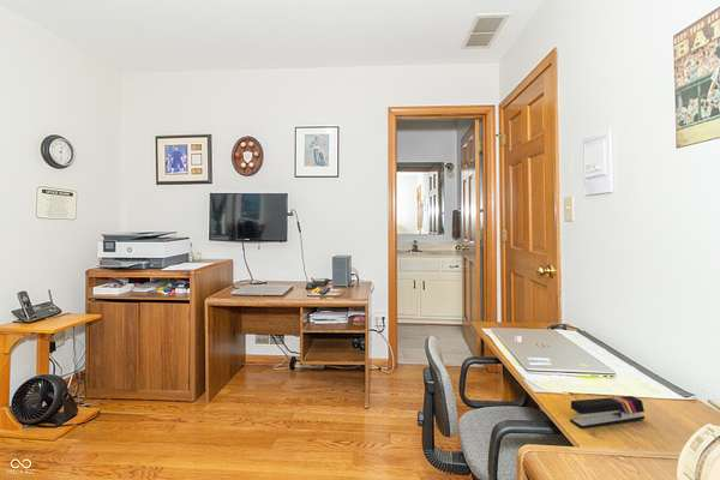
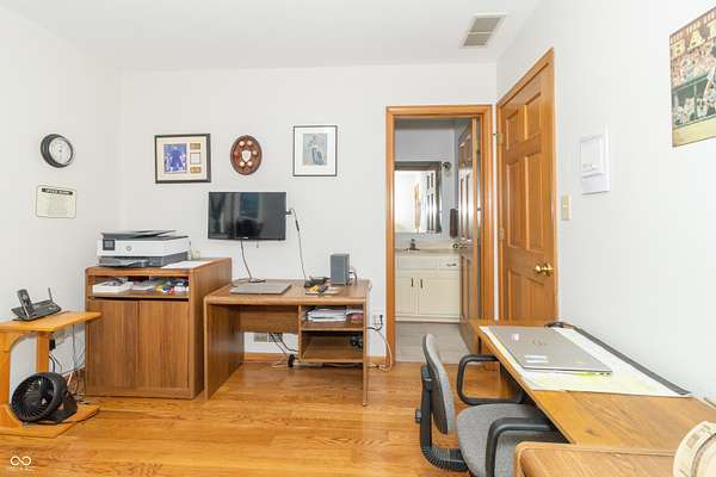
- stapler (607, 409)
